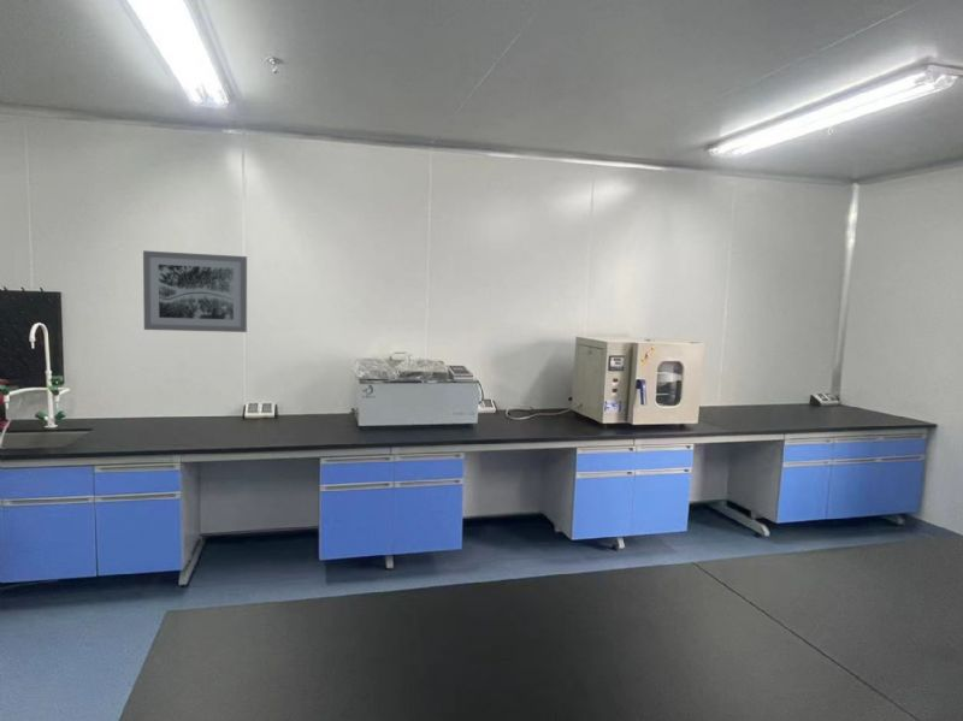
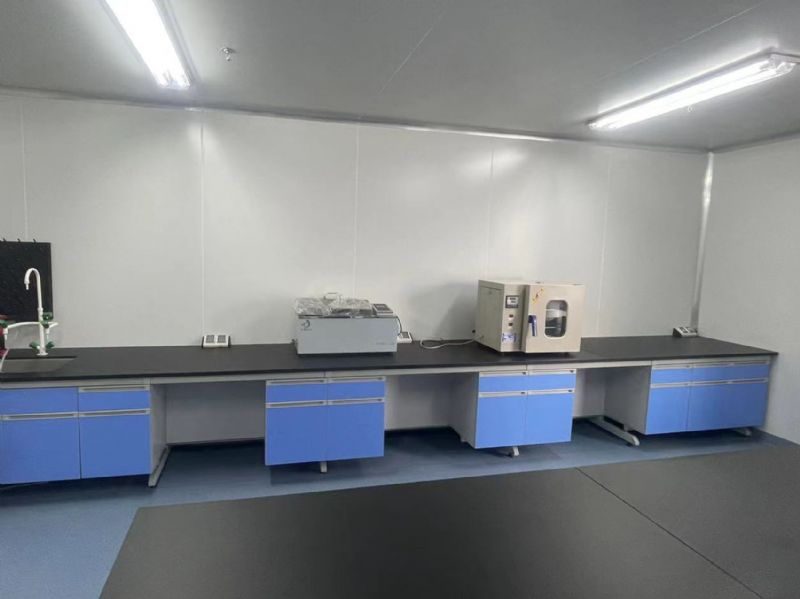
- wall art (196, 292)
